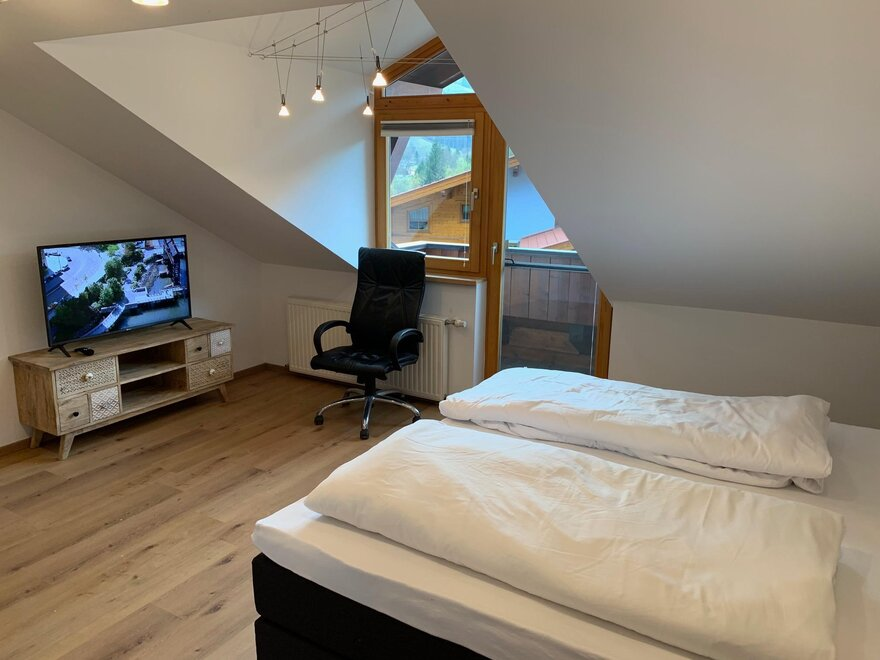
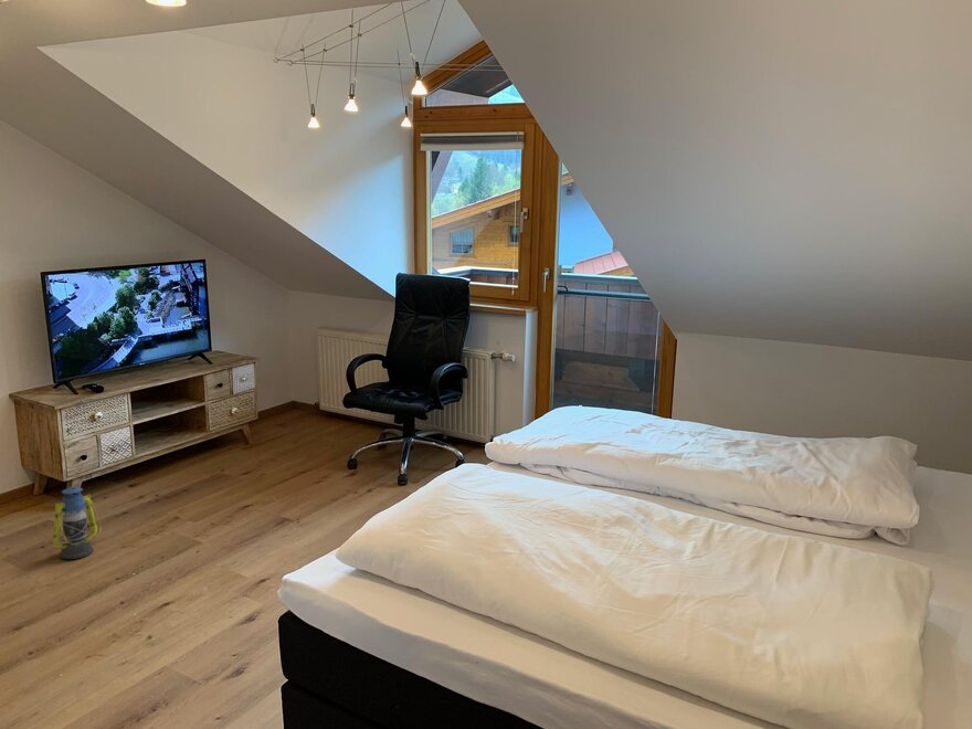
+ lantern (75, 520)
